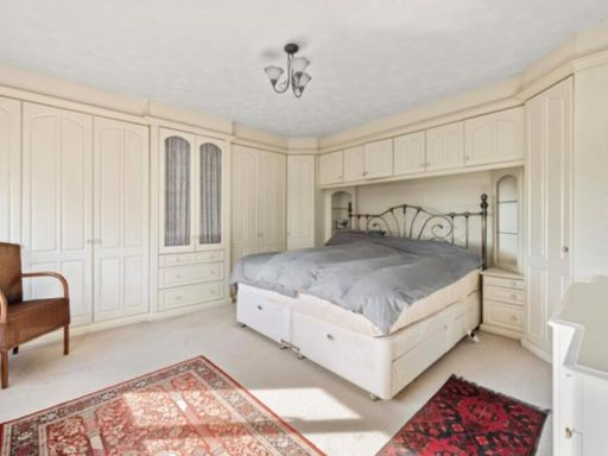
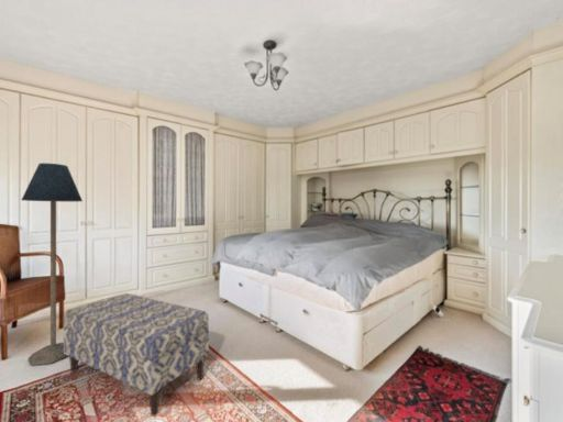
+ bench (135, 342)
+ floor lamp (53, 259)
